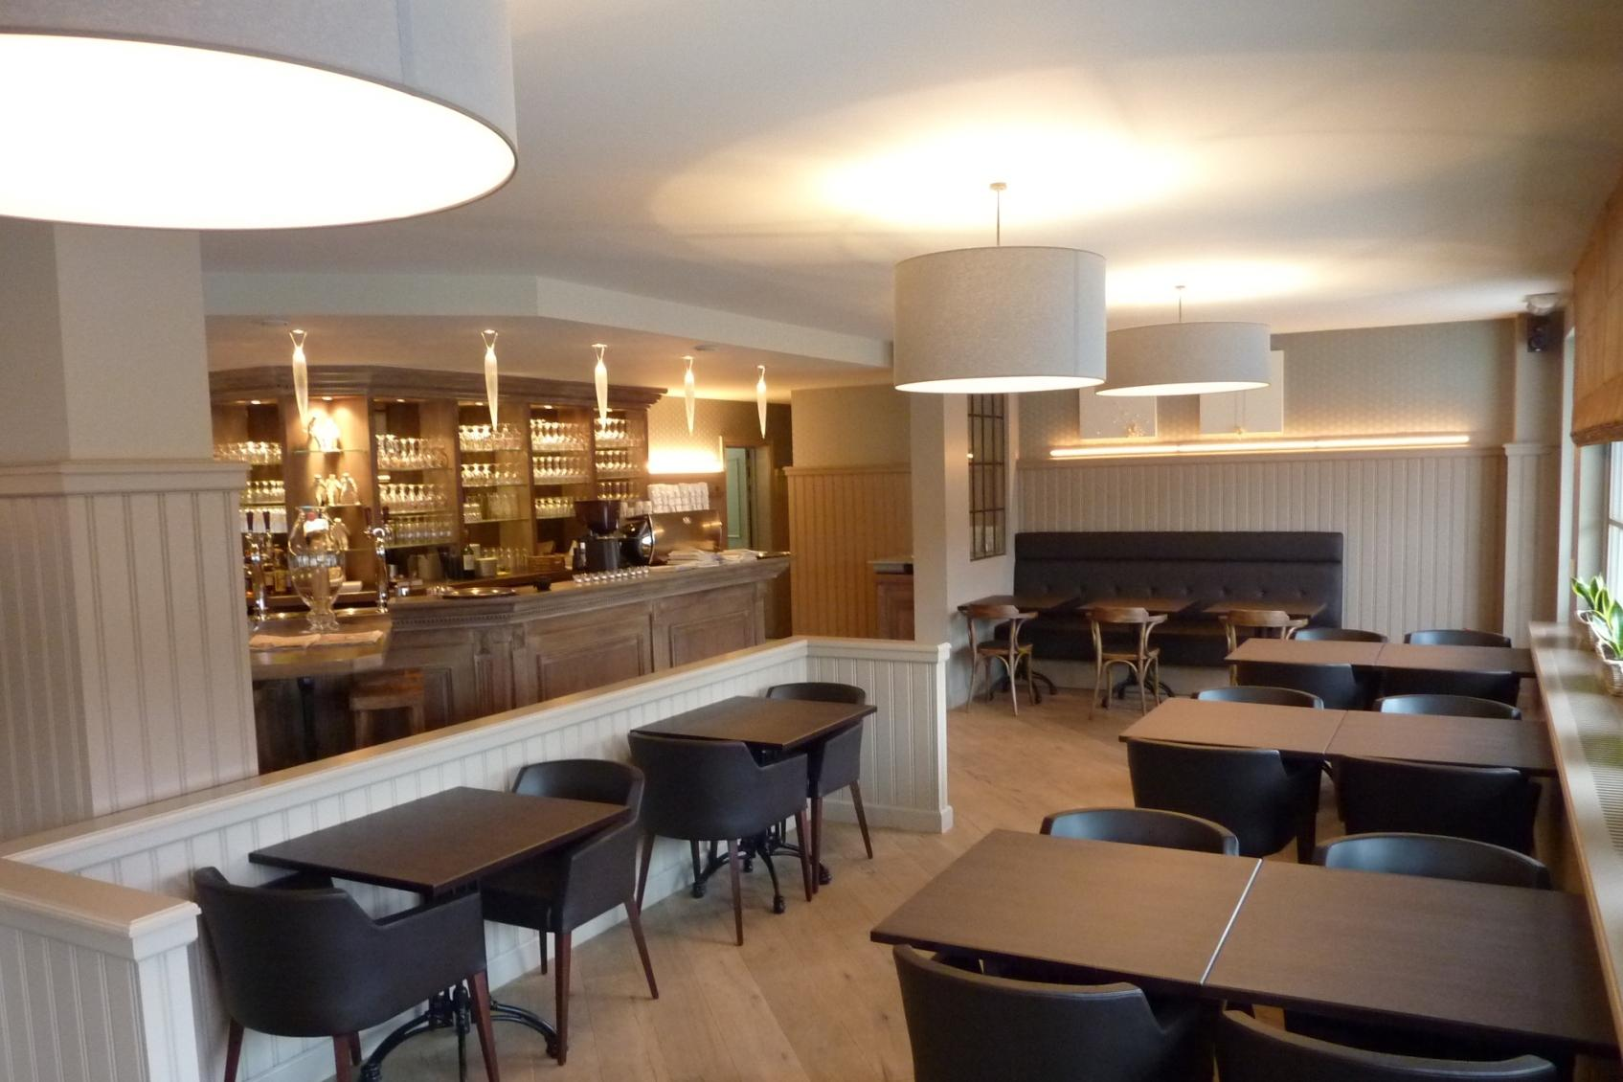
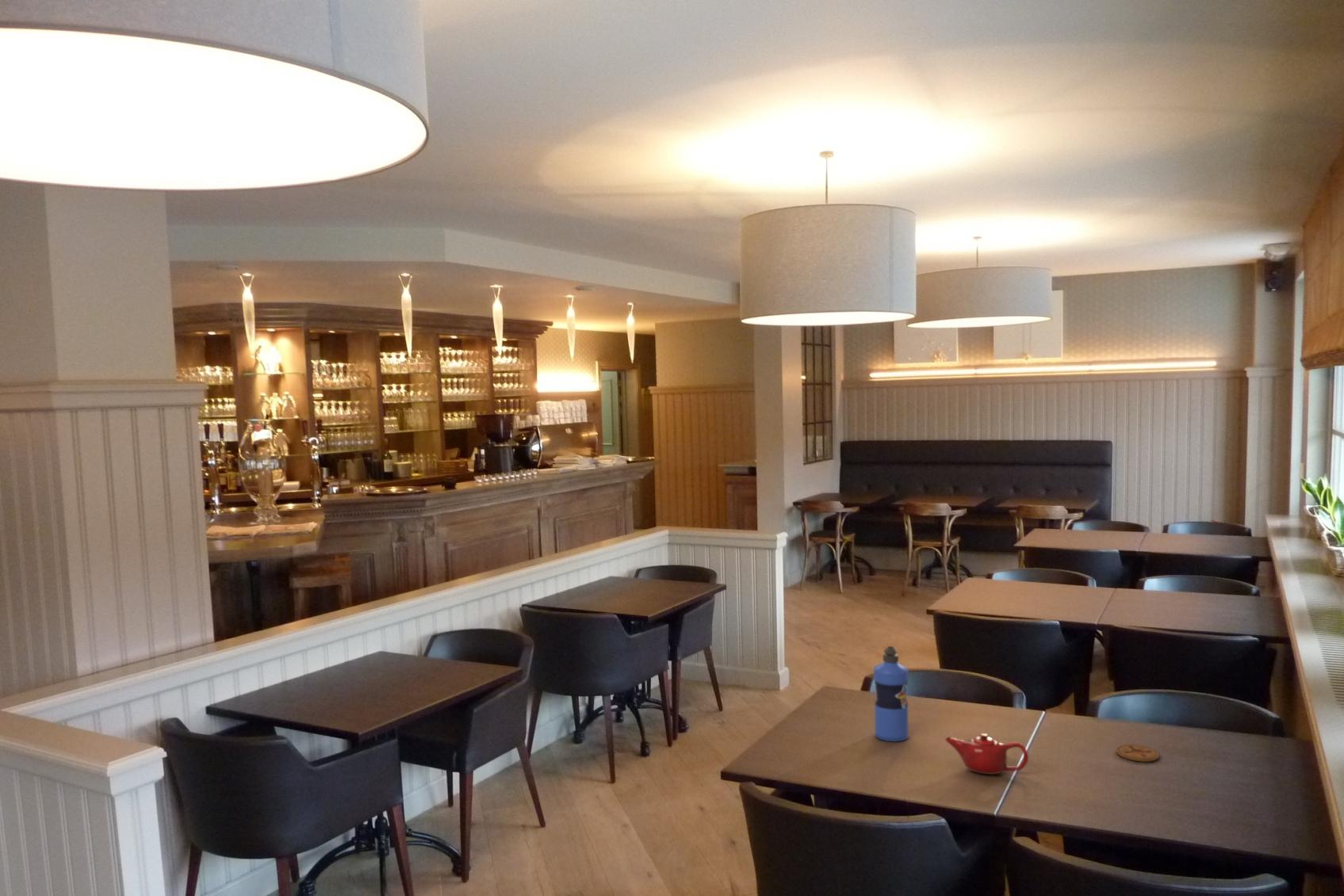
+ teapot (986, 752)
+ coaster (1137, 752)
+ water bottle (890, 691)
